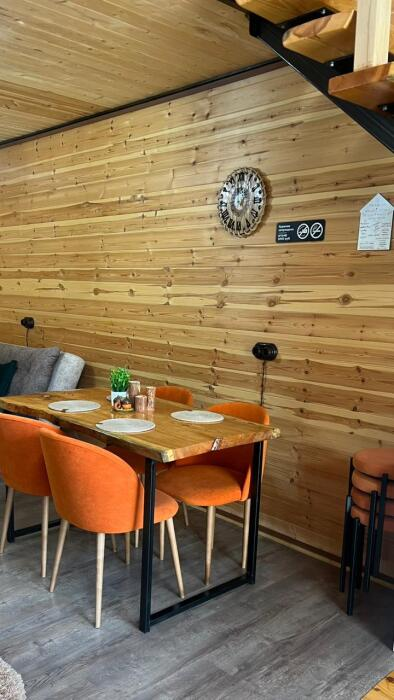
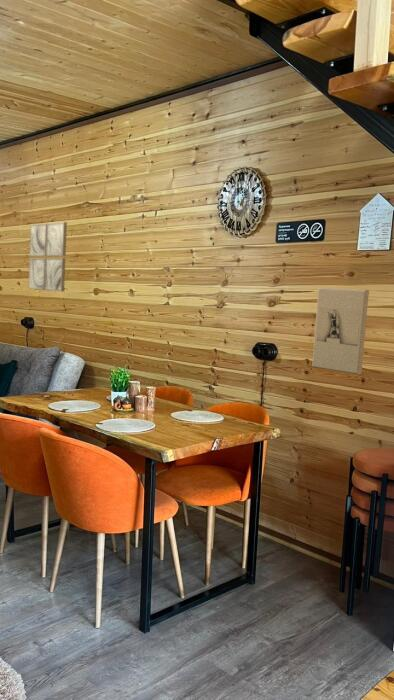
+ wall sculpture (339, 330)
+ wall art (46, 258)
